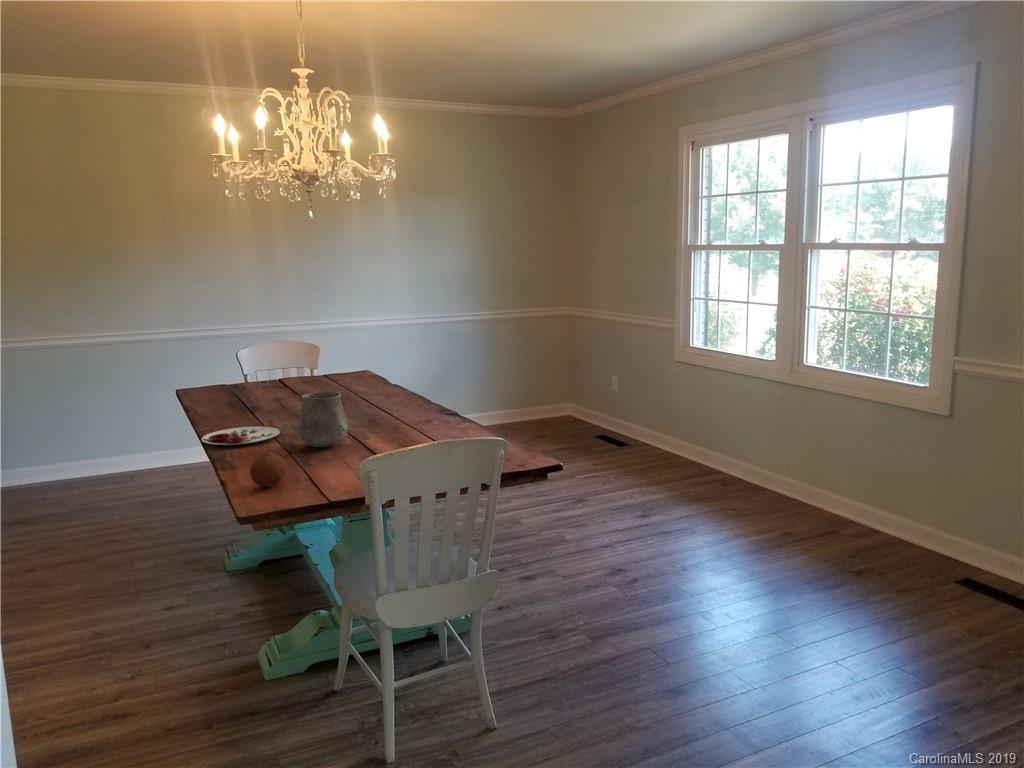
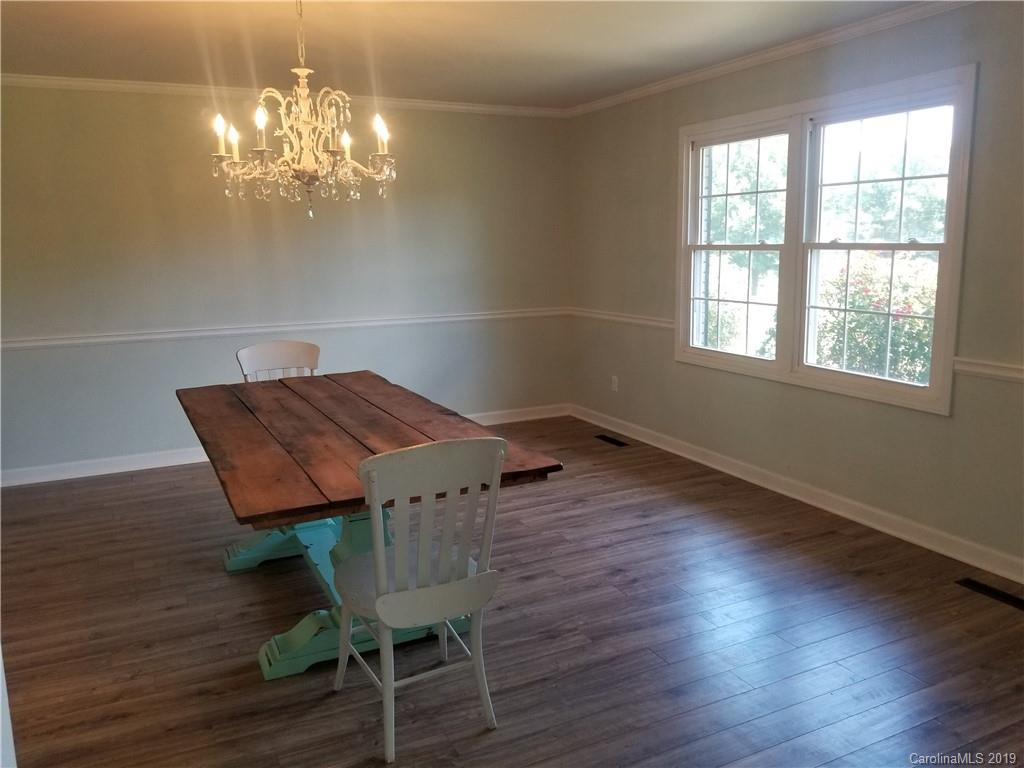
- plate (241, 434)
- ceramic cup (323, 419)
- fruit (268, 469)
